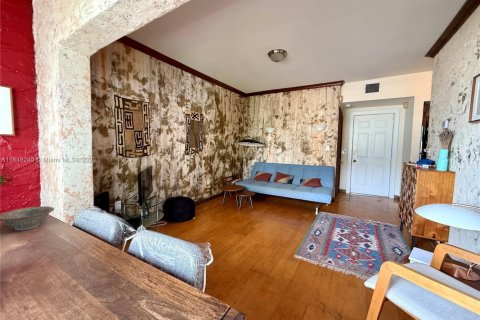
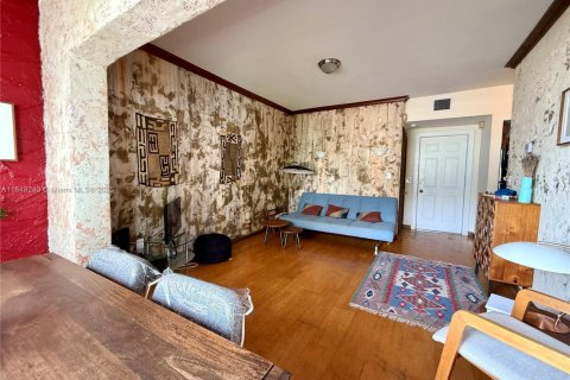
- decorative bowl (27, 219)
